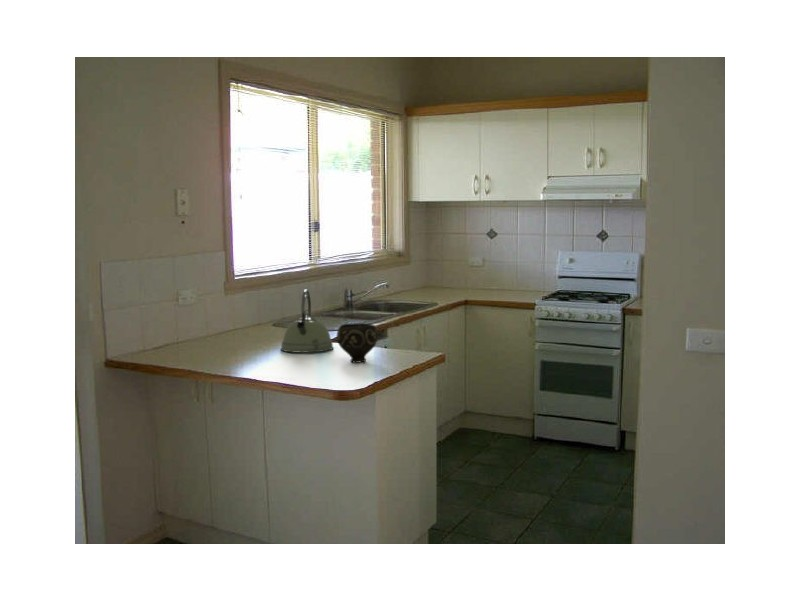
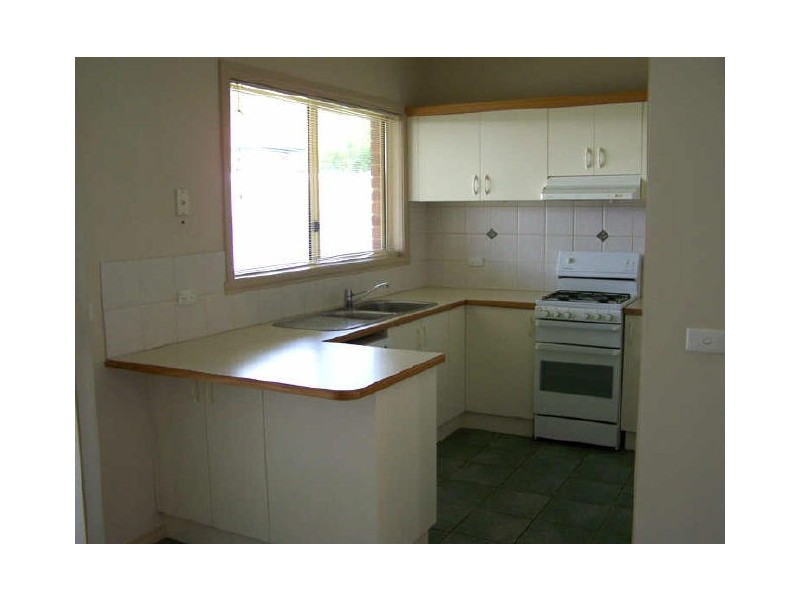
- kettle (305, 319)
- bowl (357, 342)
